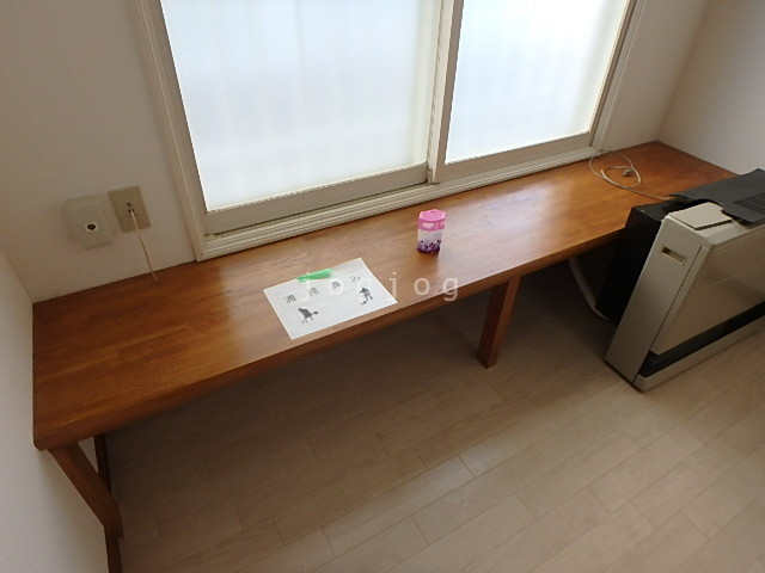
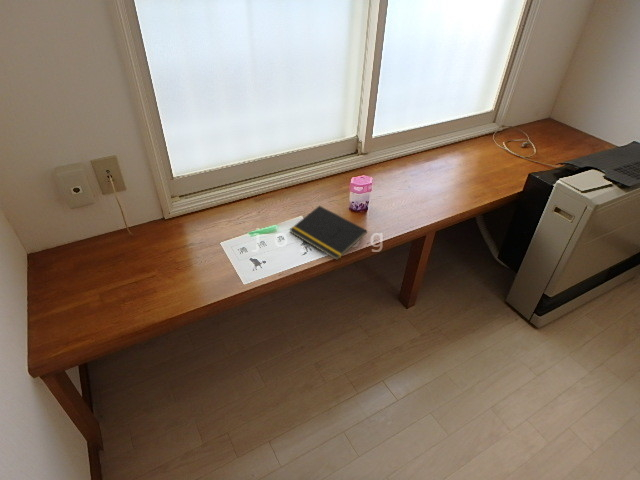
+ notepad (327, 231)
